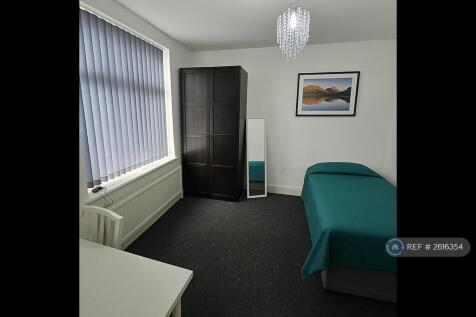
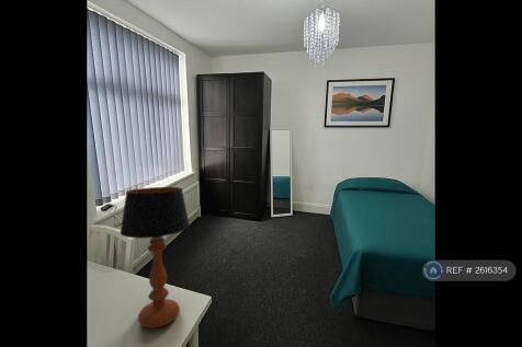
+ table lamp (157, 254)
